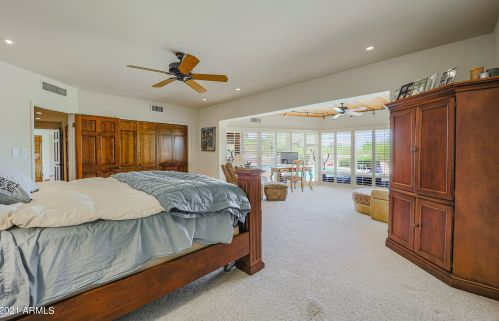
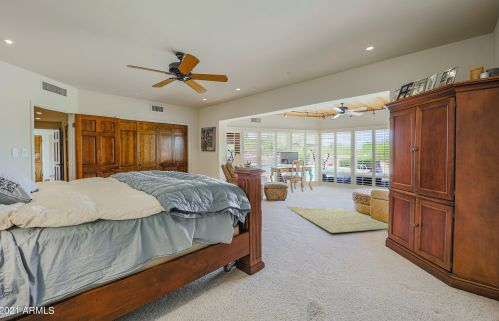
+ rug (332, 215)
